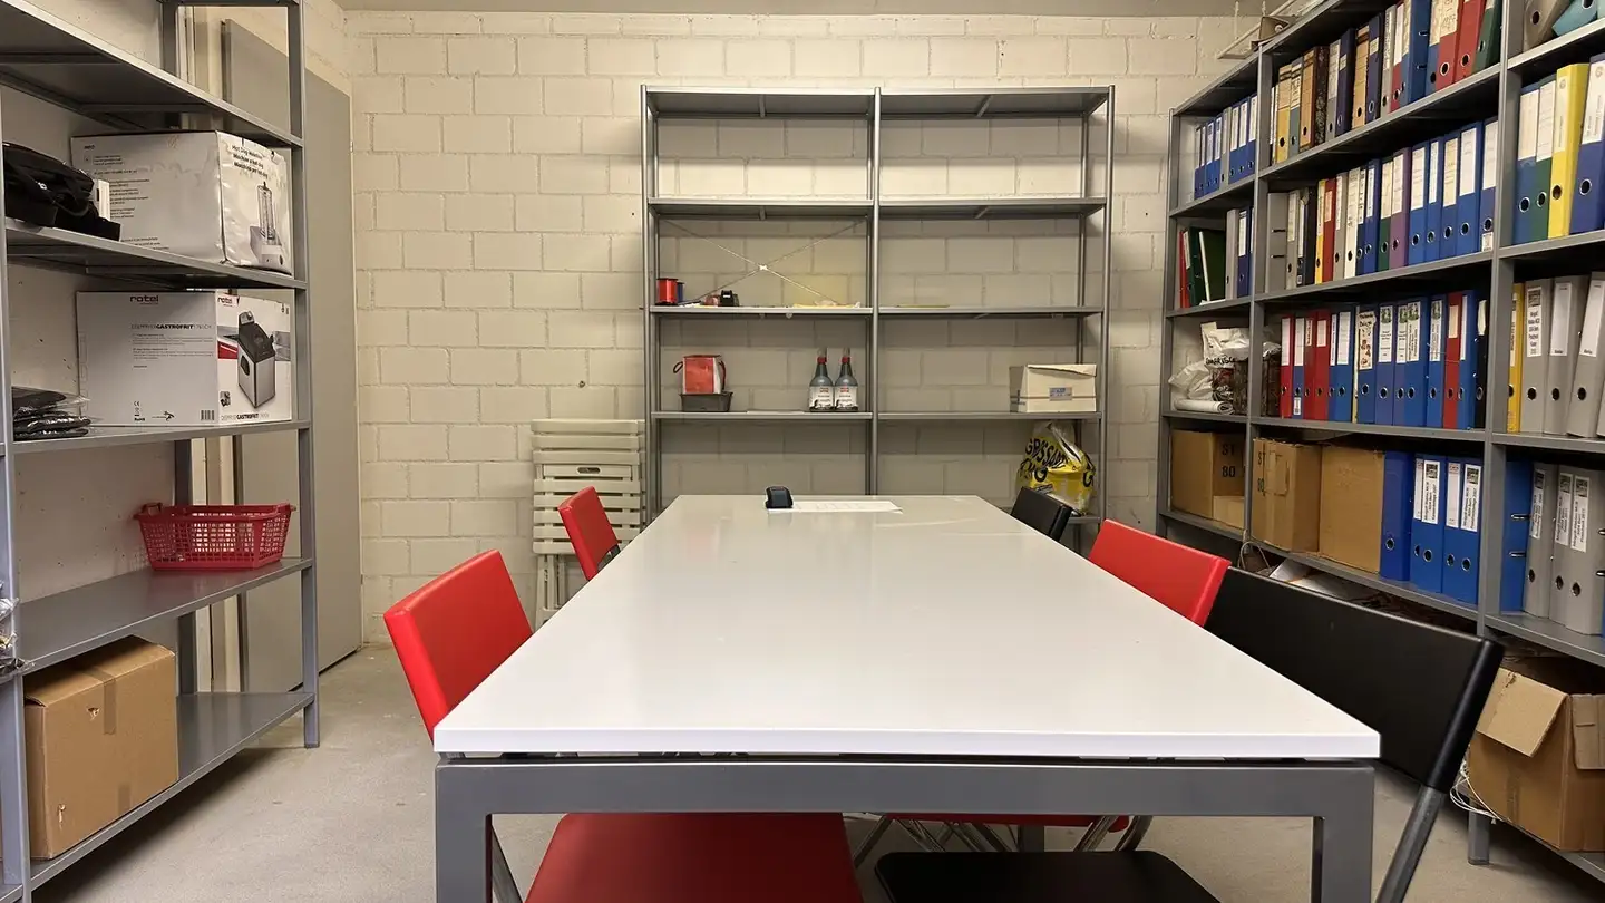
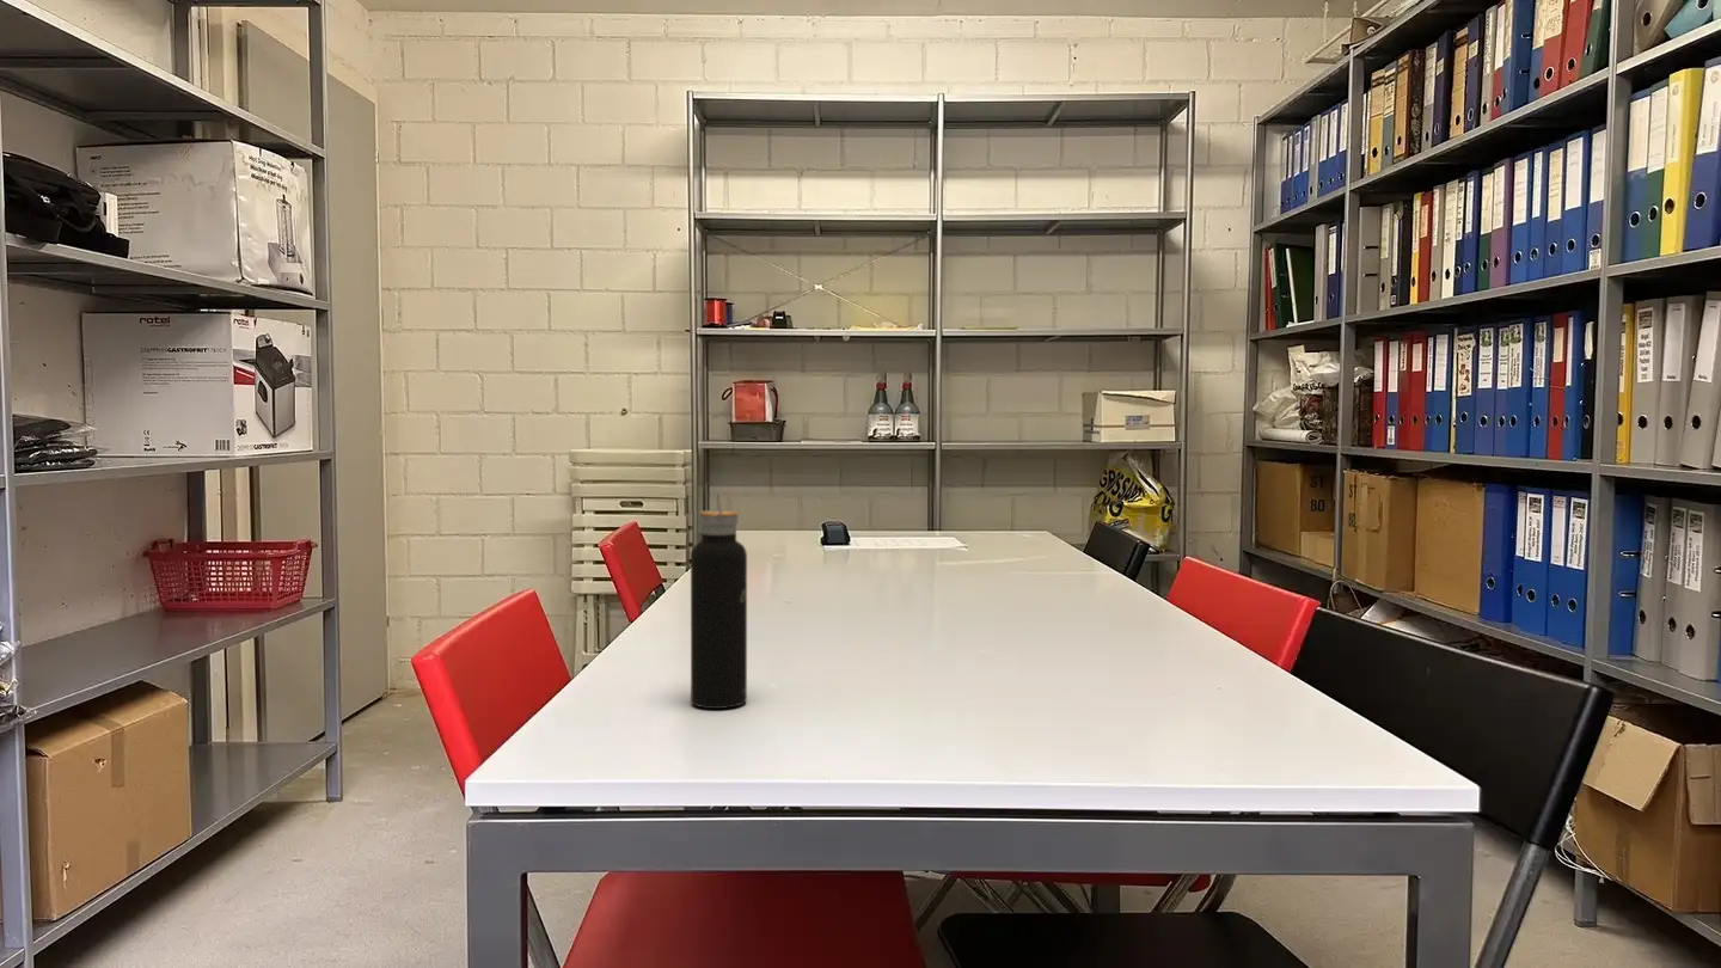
+ water bottle (718, 596)
